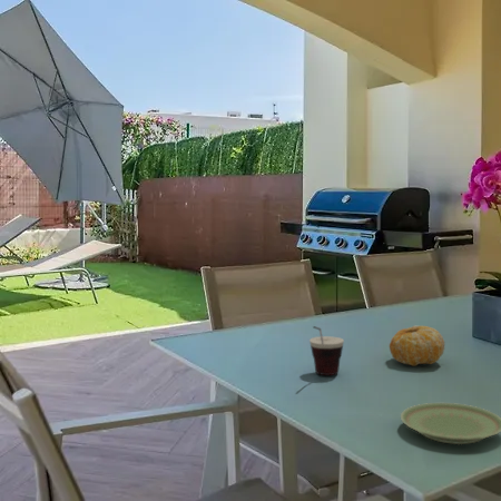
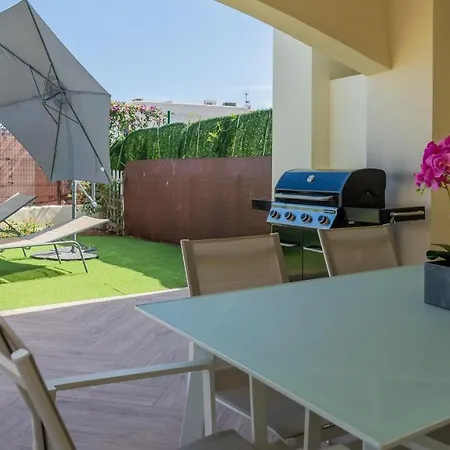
- fruit (416, 344)
- plate (451, 424)
- cup (323, 348)
